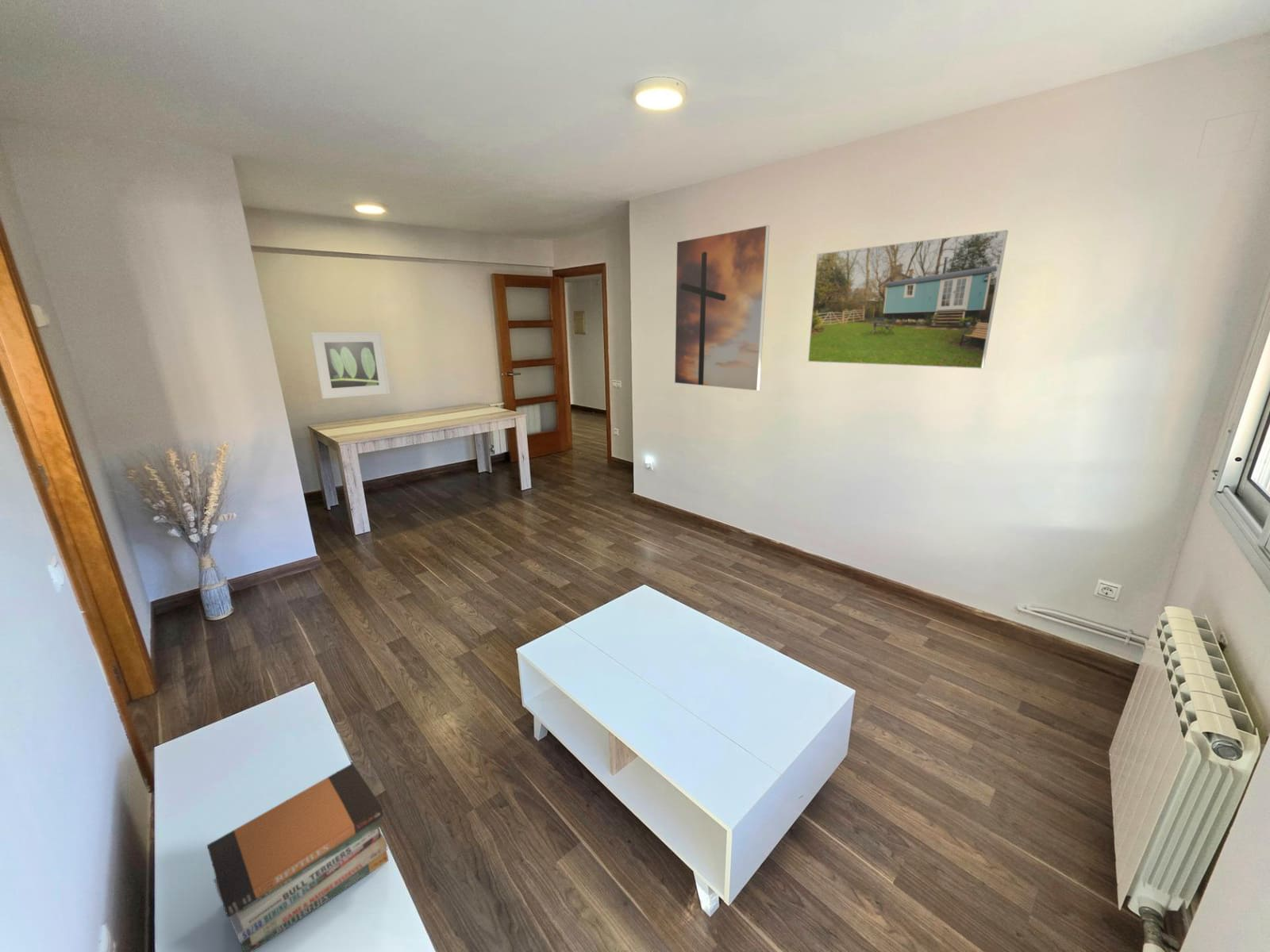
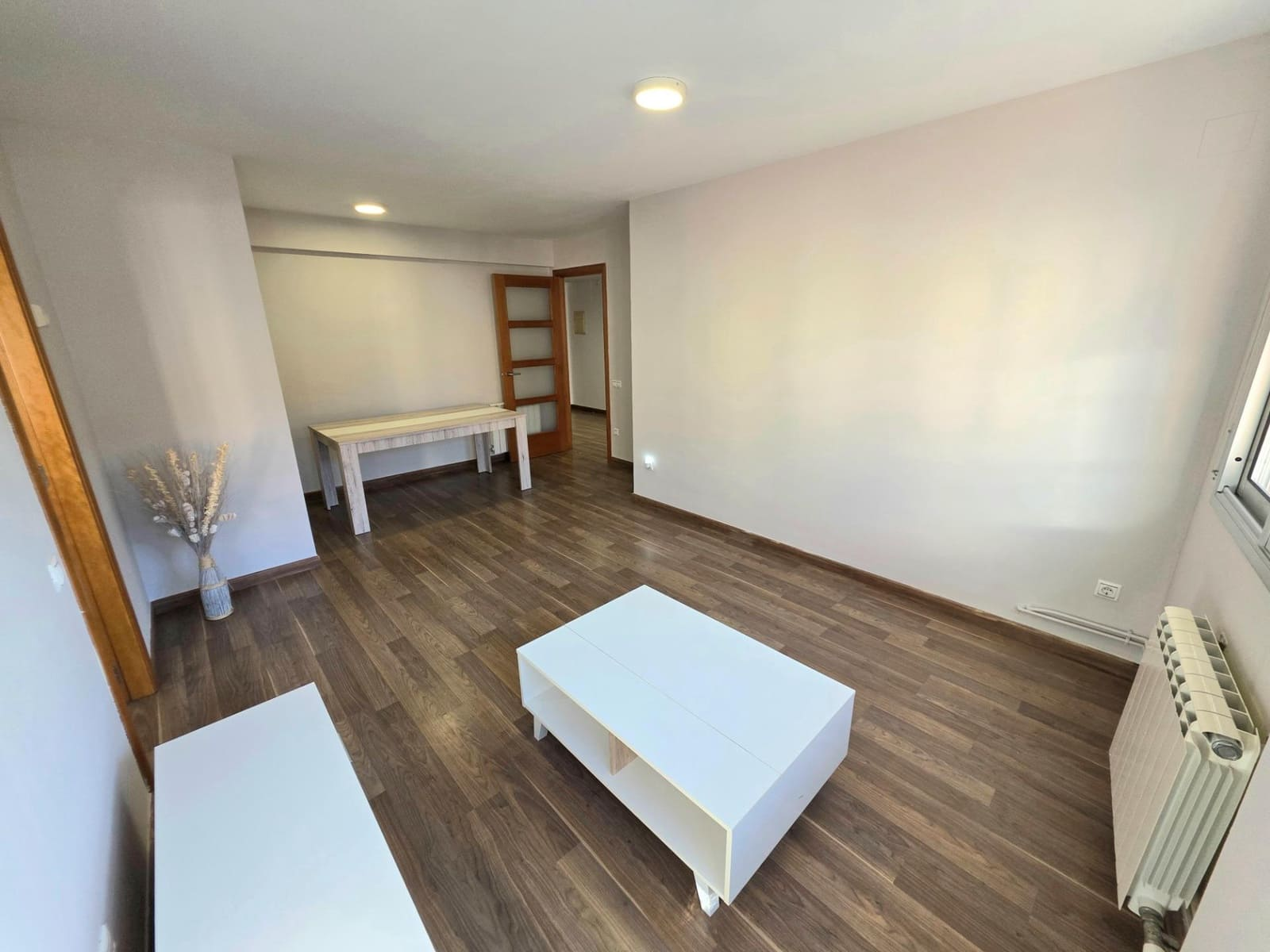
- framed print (352, 364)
- book stack (303, 852)
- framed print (893, 305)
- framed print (716, 313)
